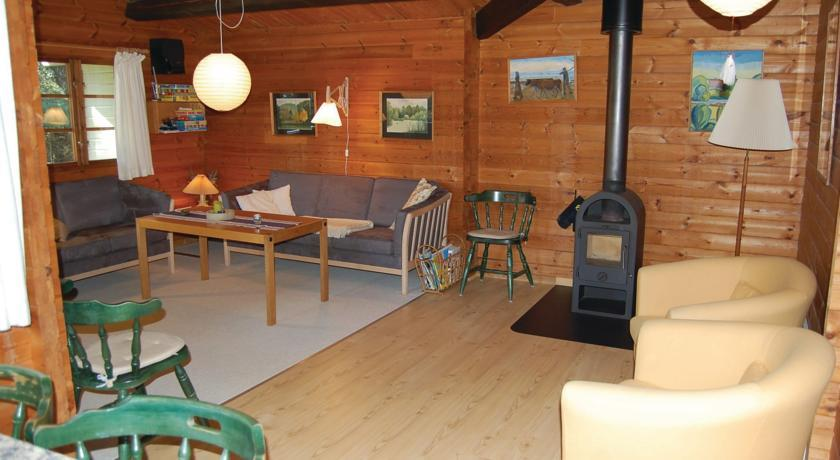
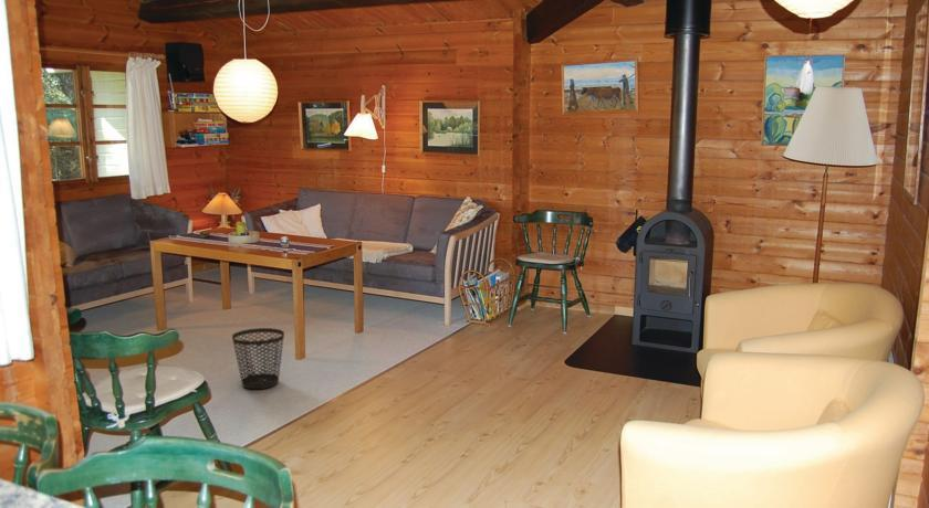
+ wastebasket (260, 359)
